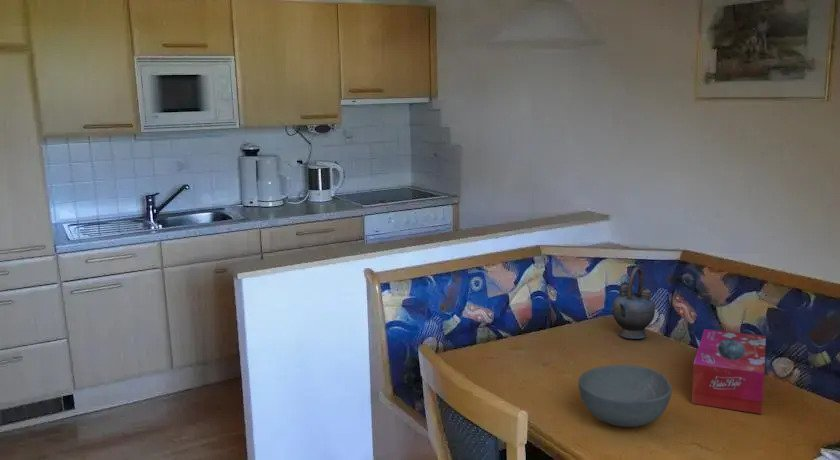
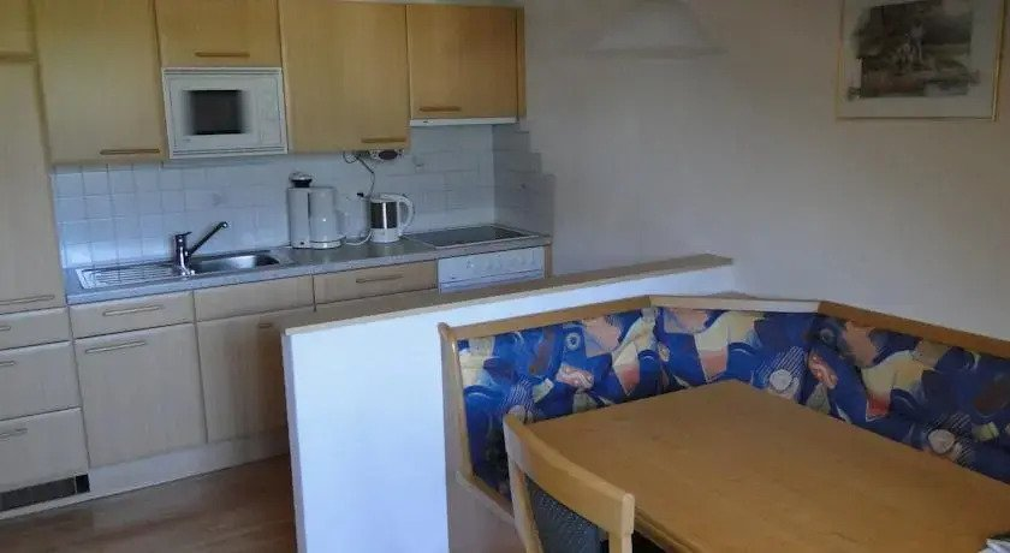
- tissue box (730, 367)
- bowl (624, 400)
- teapot (631, 302)
